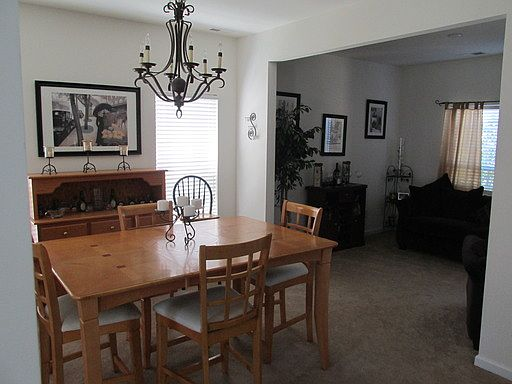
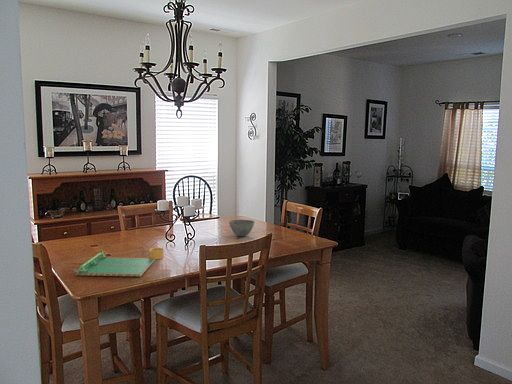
+ bowl (241, 228)
+ placemat (114, 260)
